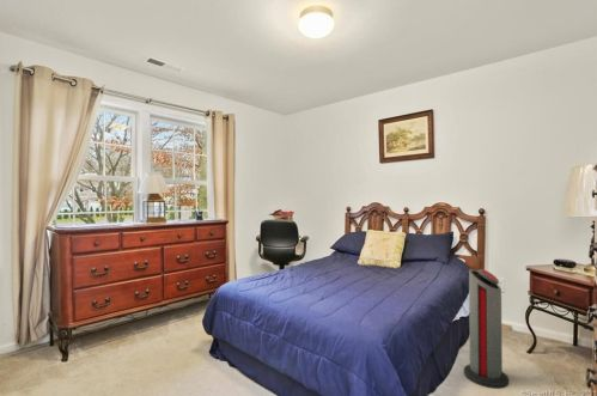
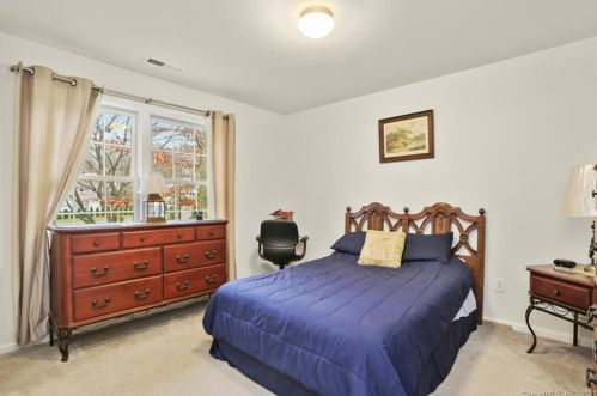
- air purifier (485, 323)
